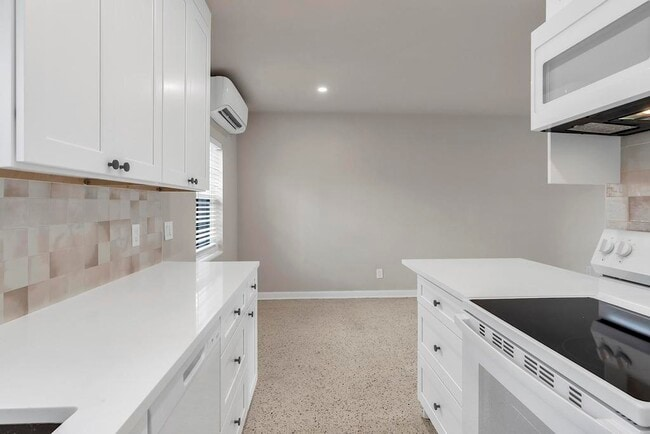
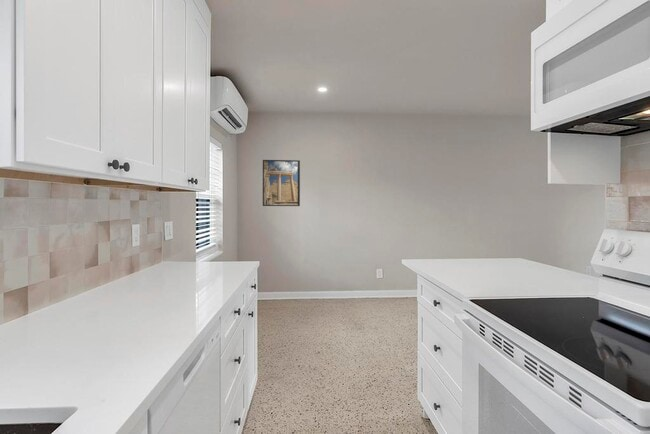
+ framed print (281, 183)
